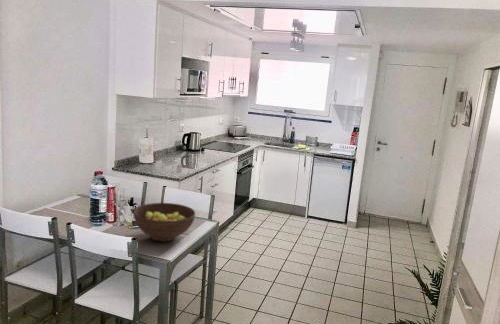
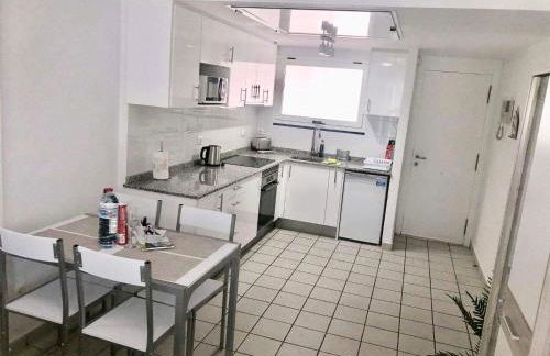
- fruit bowl (164, 224)
